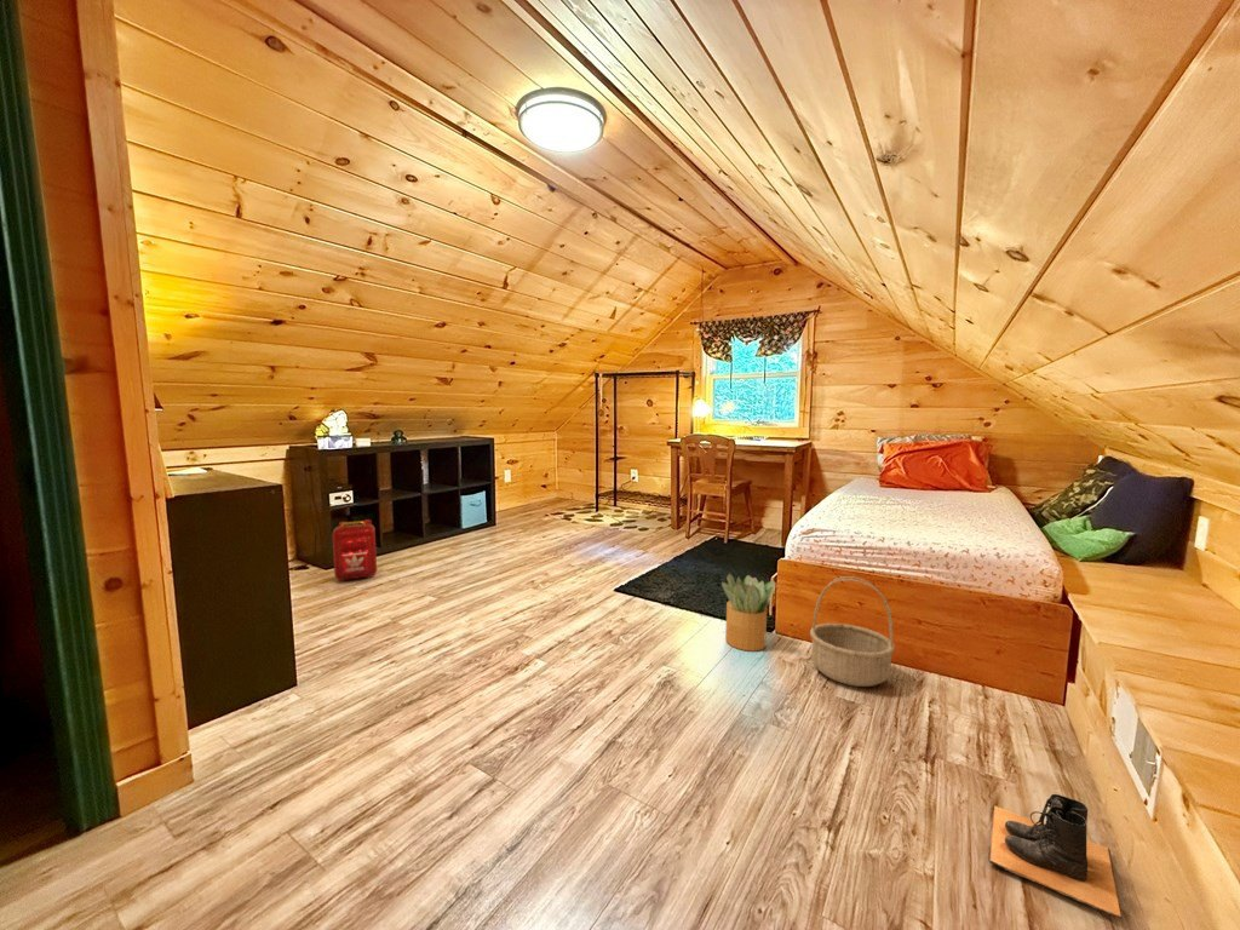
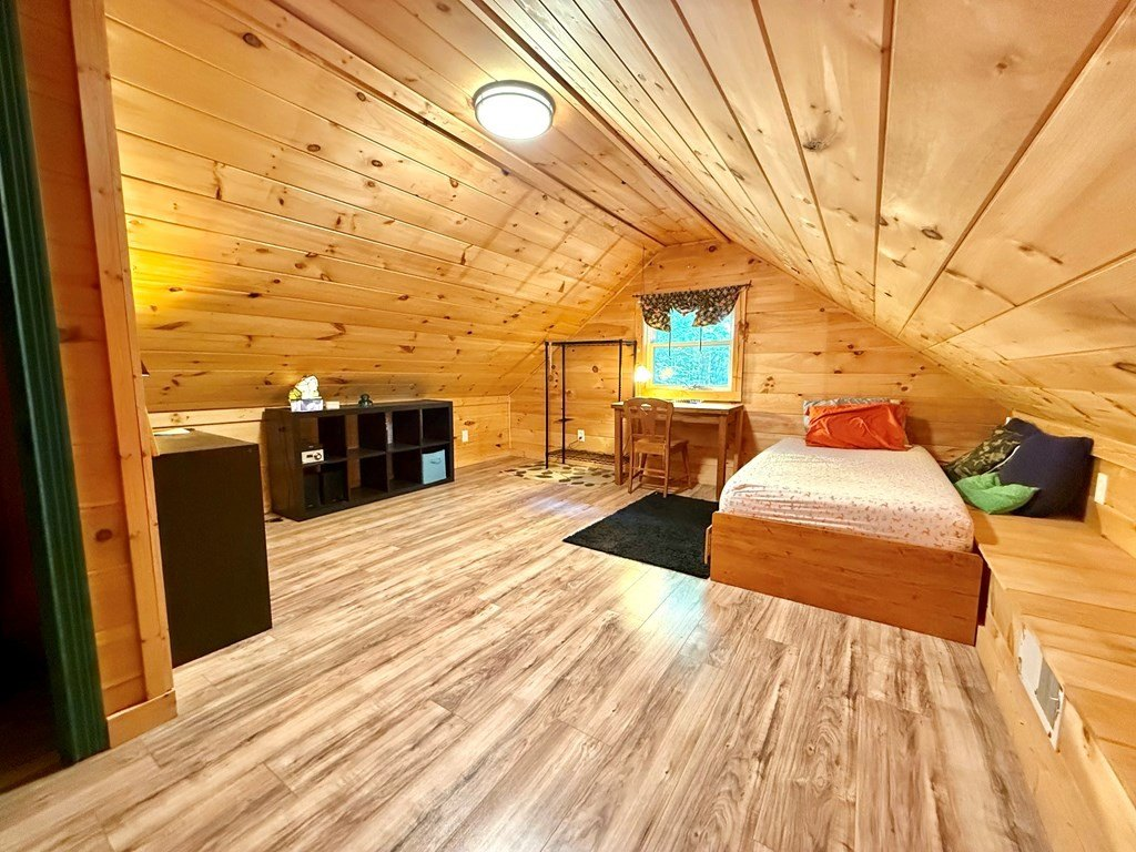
- backpack (355, 550)
- basket (851, 626)
- boots (1052, 829)
- potted plant (748, 610)
